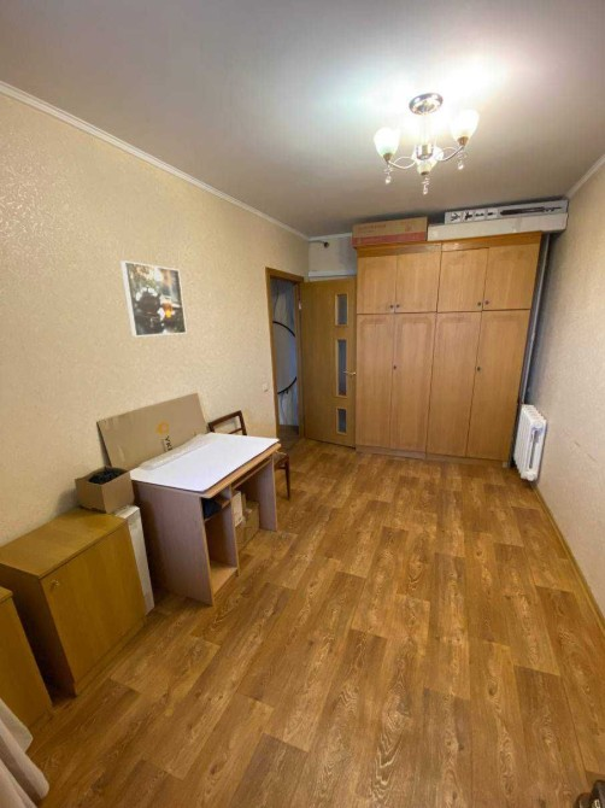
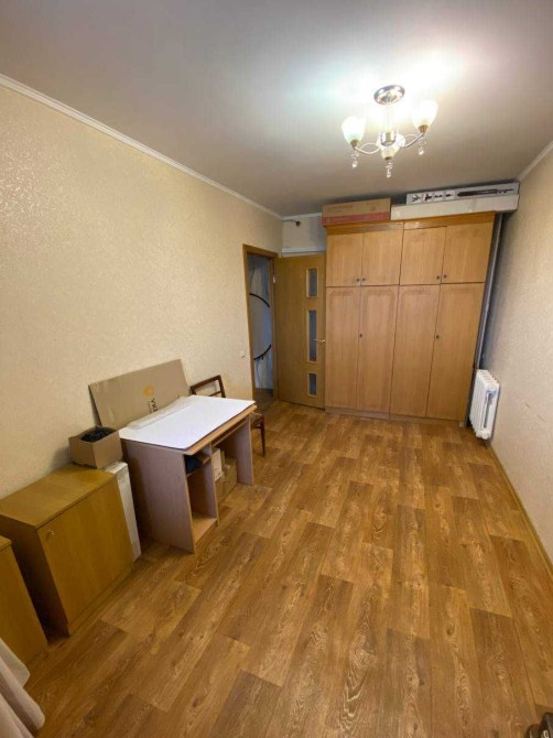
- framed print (157, 300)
